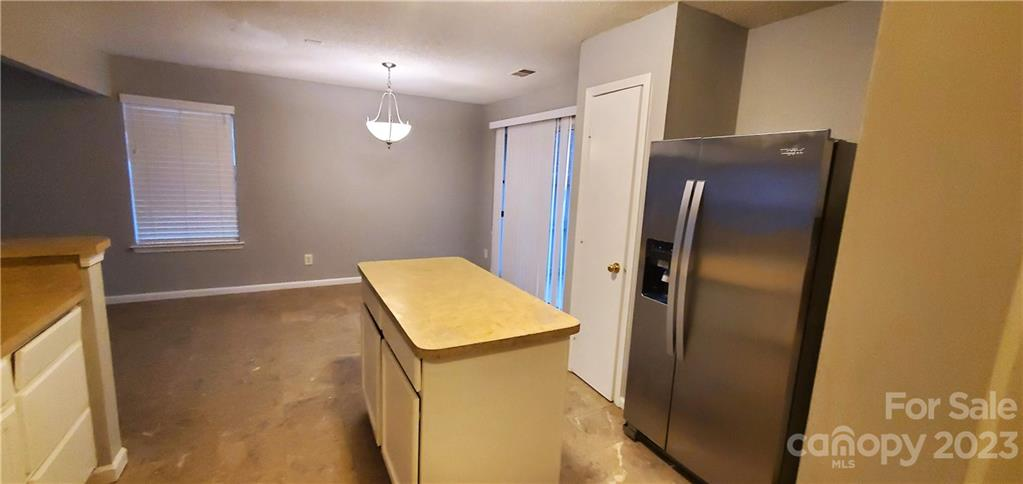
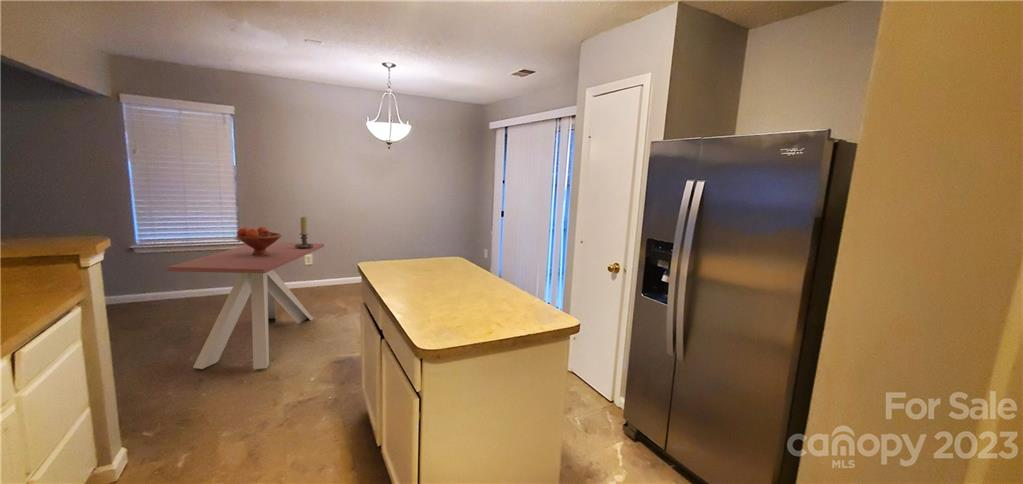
+ dining table (262, 297)
+ candle holder (304, 231)
+ fruit bowl (259, 240)
